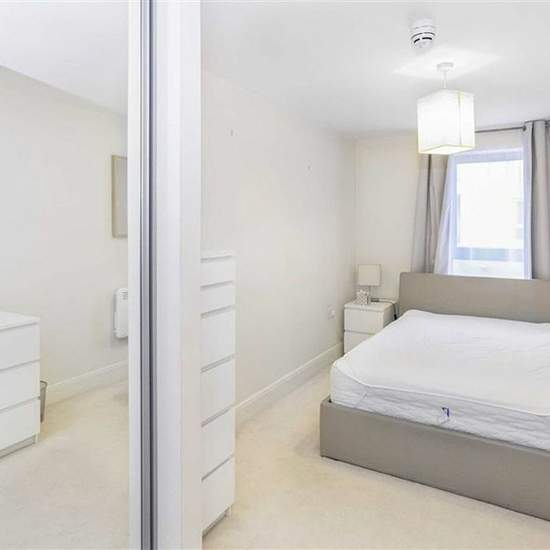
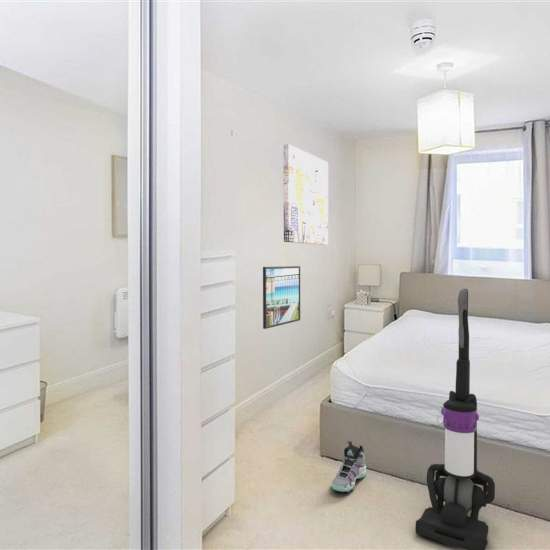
+ vacuum cleaner (458, 406)
+ sneaker (348, 462)
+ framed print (282, 295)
+ wall art (307, 198)
